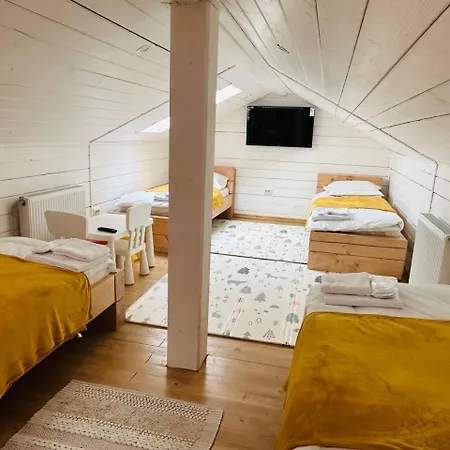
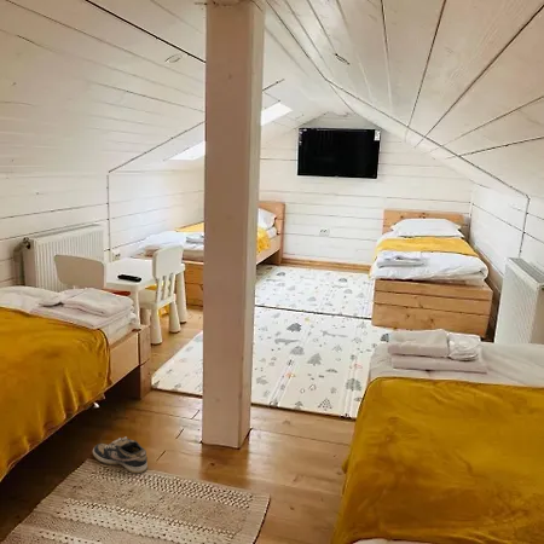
+ shoe (120, 448)
